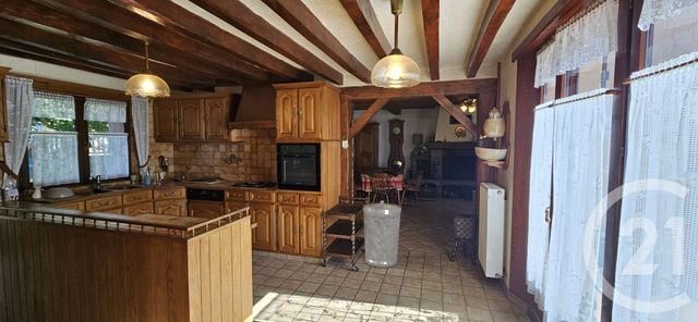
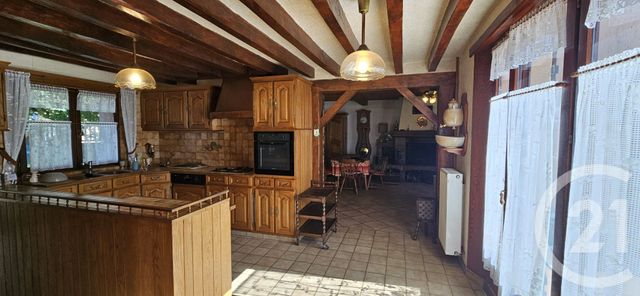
- trash can (381, 231)
